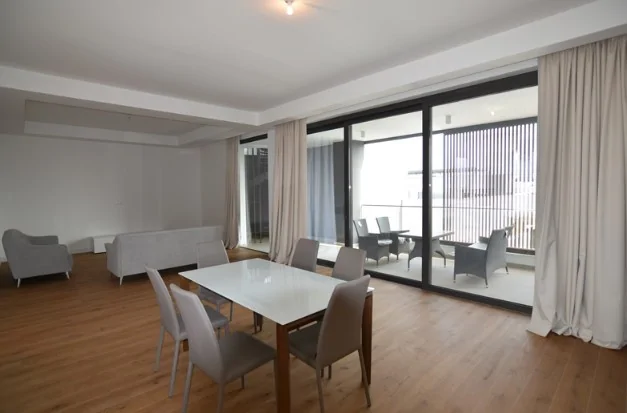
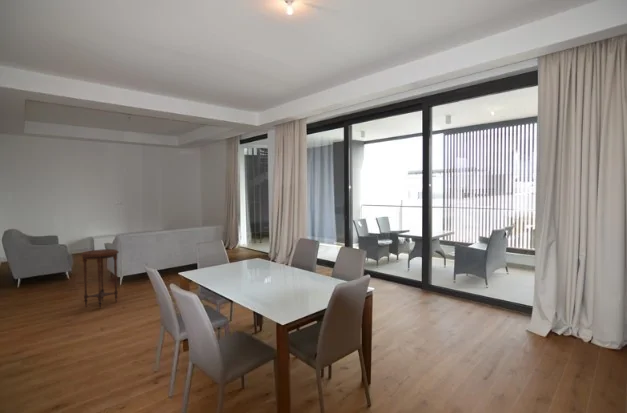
+ side table (100, 277)
